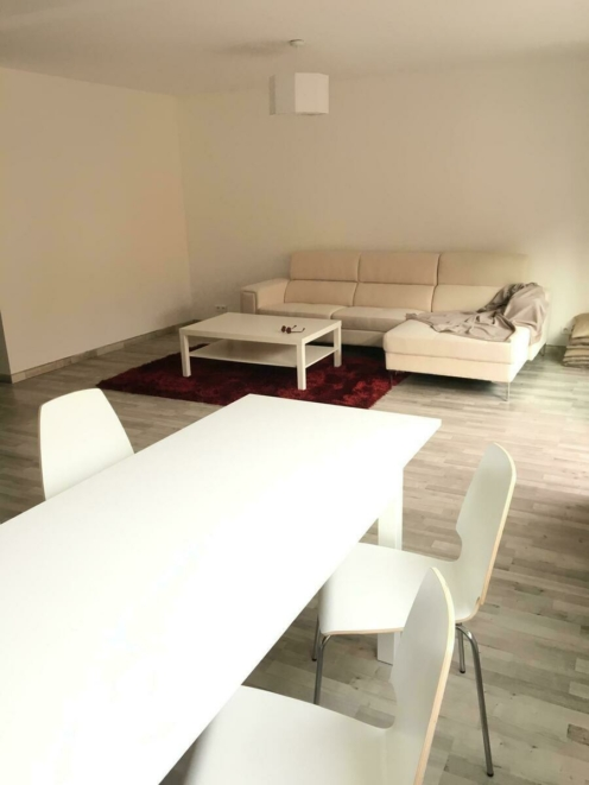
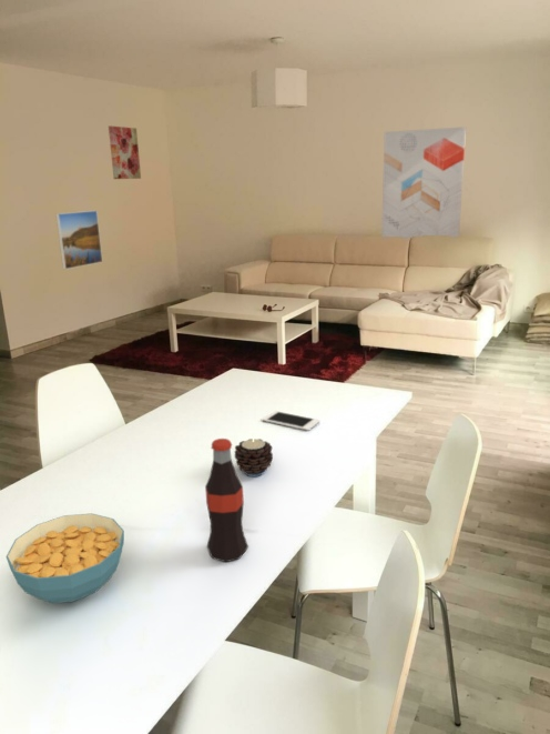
+ bottle (224, 497)
+ wall art (124, 153)
+ cereal bowl (70, 566)
+ wall art (421, 185)
+ cell phone (291, 420)
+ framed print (80, 239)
+ candle (253, 454)
